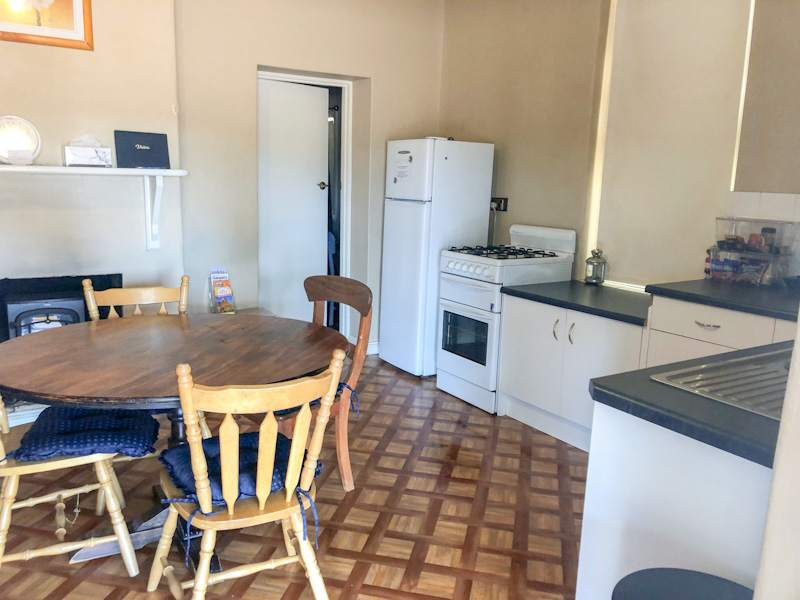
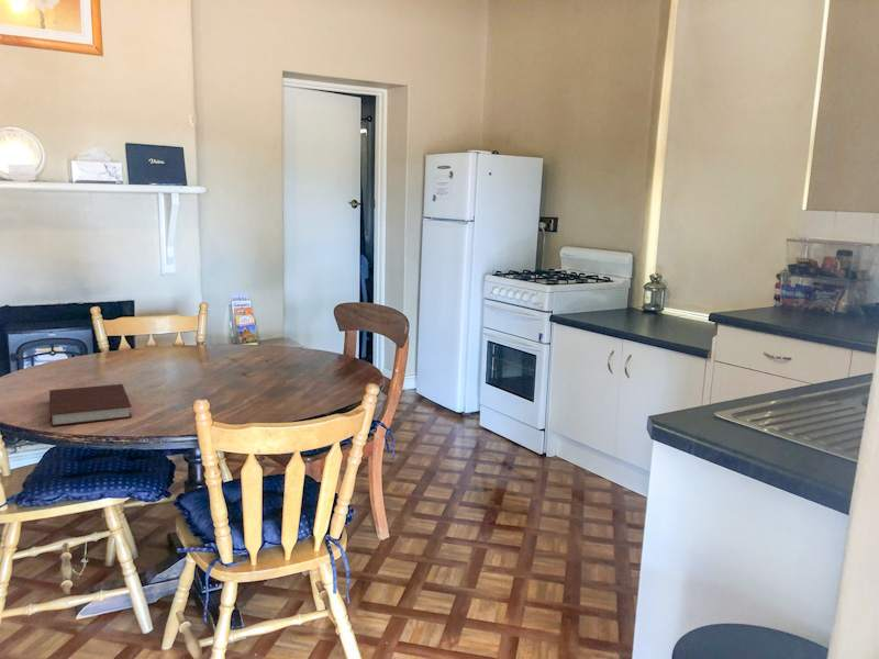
+ notebook (89, 403)
